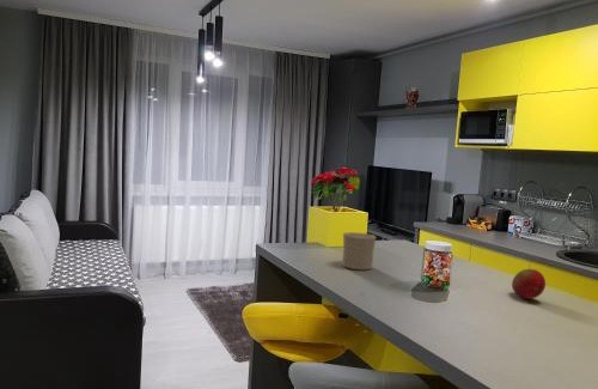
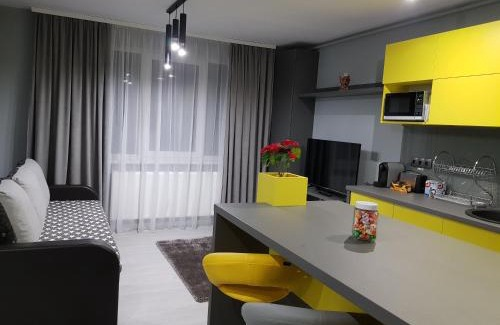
- fruit (526, 282)
- cup (358, 250)
